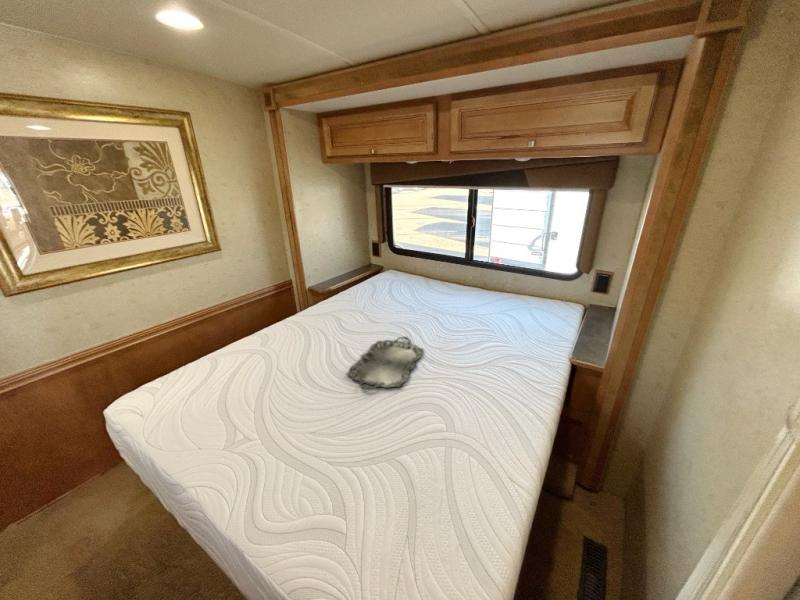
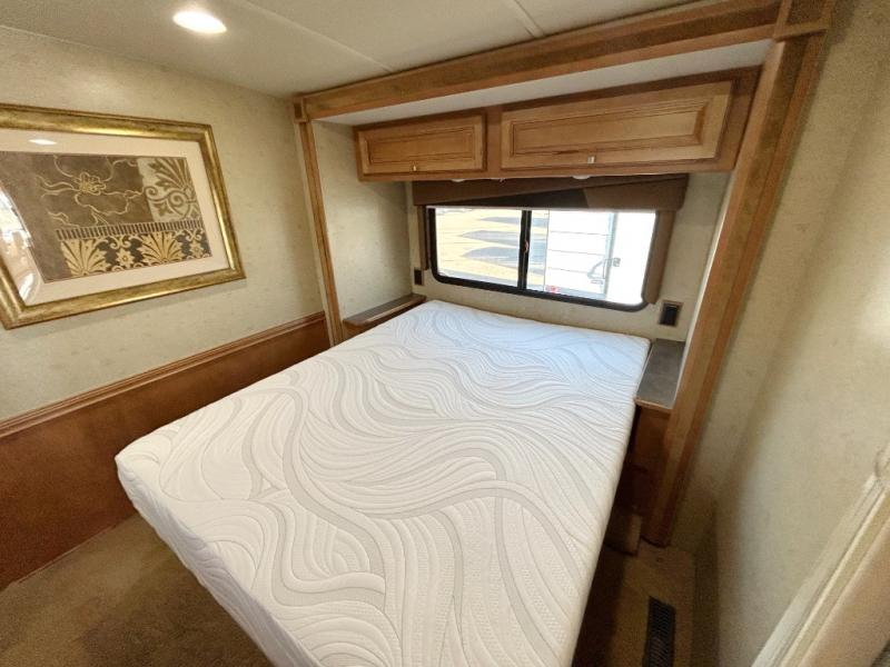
- serving tray (387, 360)
